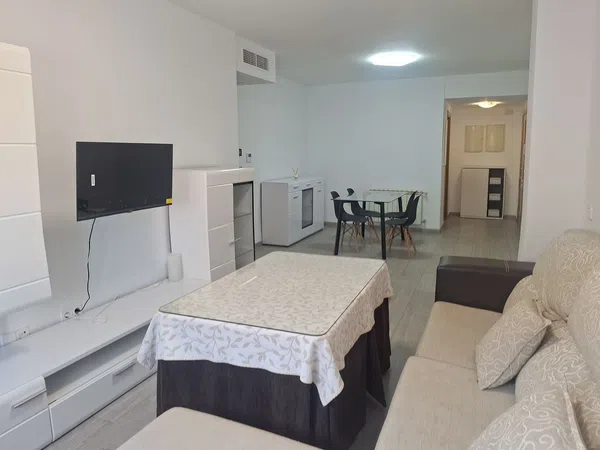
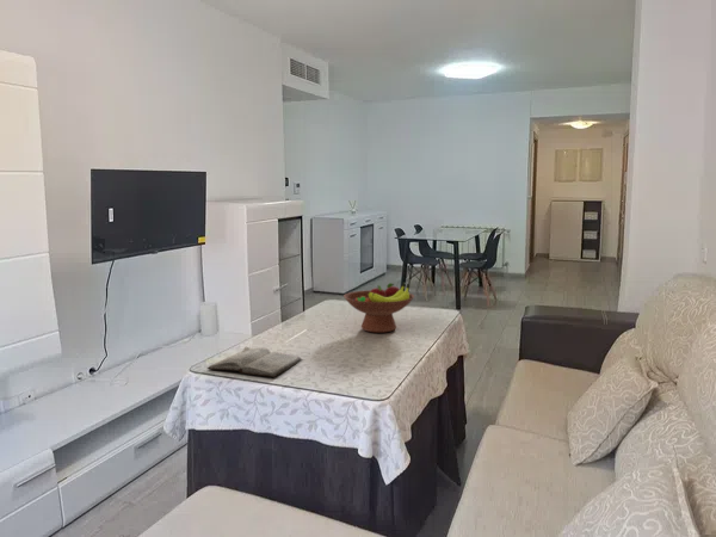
+ diary (255, 359)
+ fruit bowl (378, 305)
